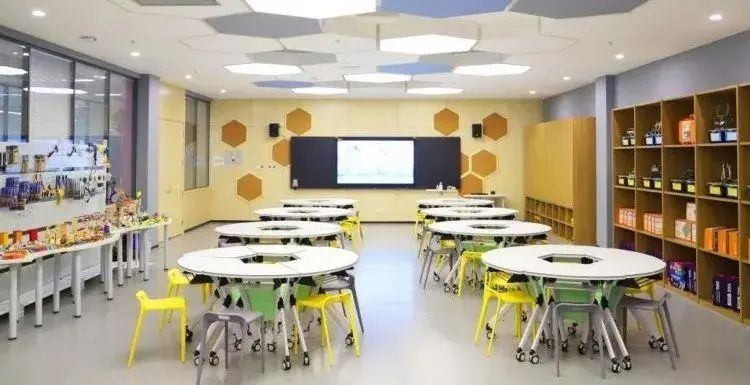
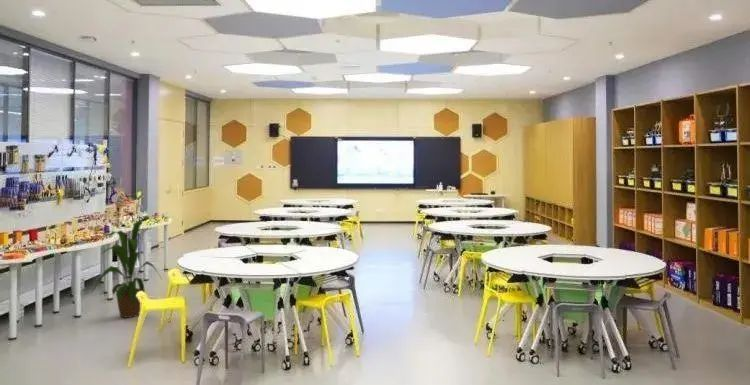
+ house plant (123, 268)
